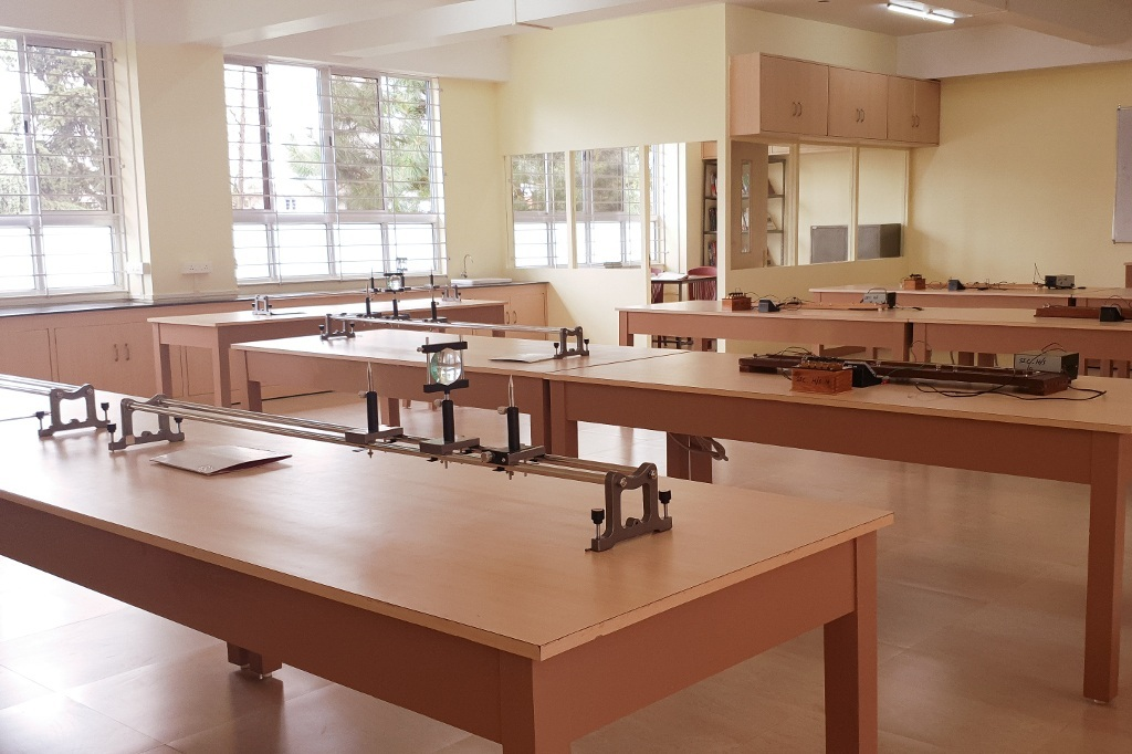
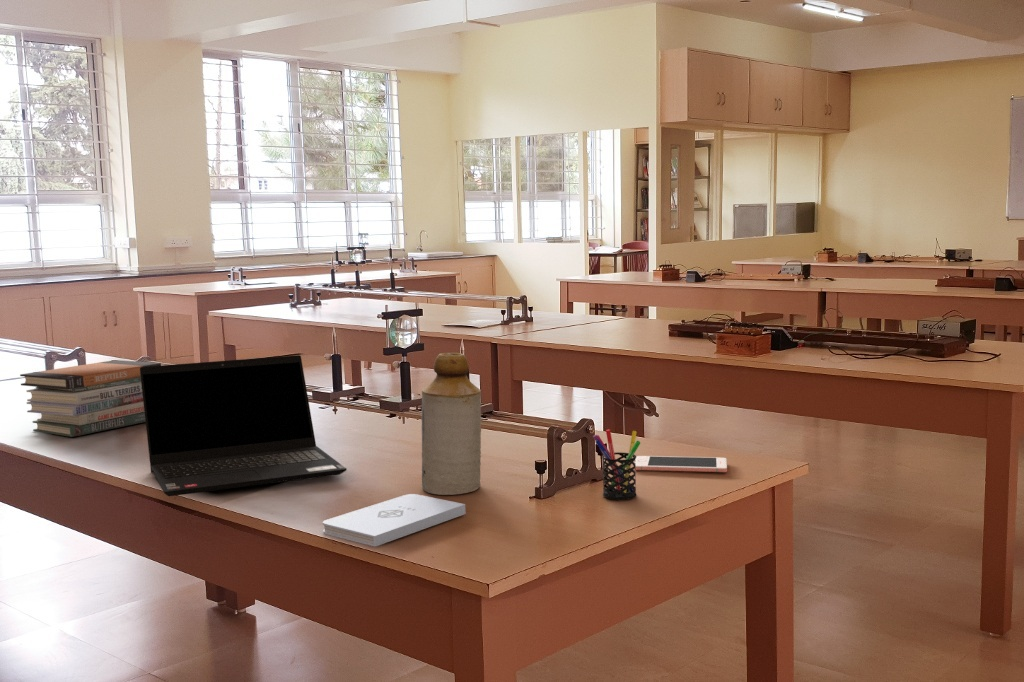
+ notepad (394, 517)
+ laptop computer (239, 419)
+ cell phone (680, 463)
+ book stack (95, 396)
+ pen holder (621, 462)
+ bottle (450, 420)
